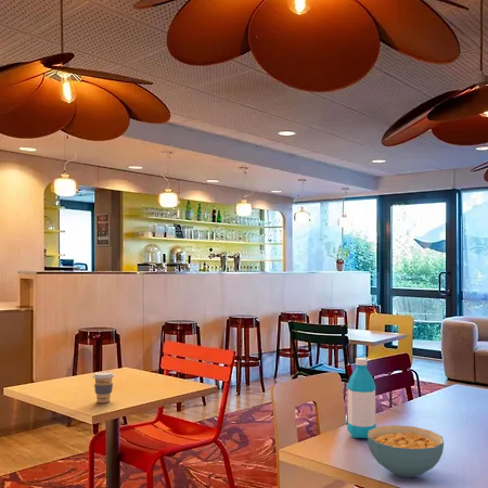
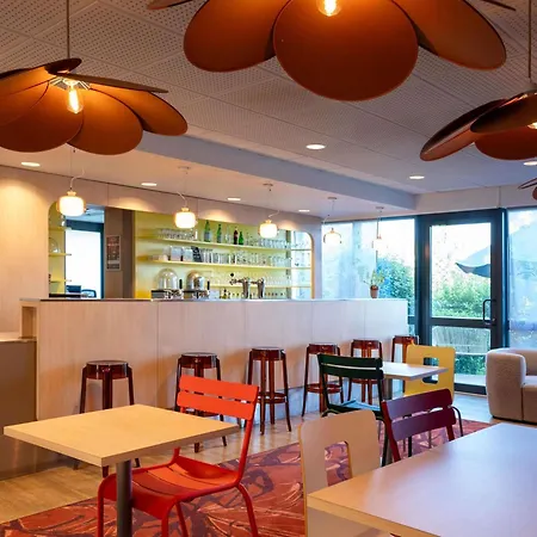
- water bottle (361, 397)
- coffee cup (103, 387)
- cereal bowl (404, 454)
